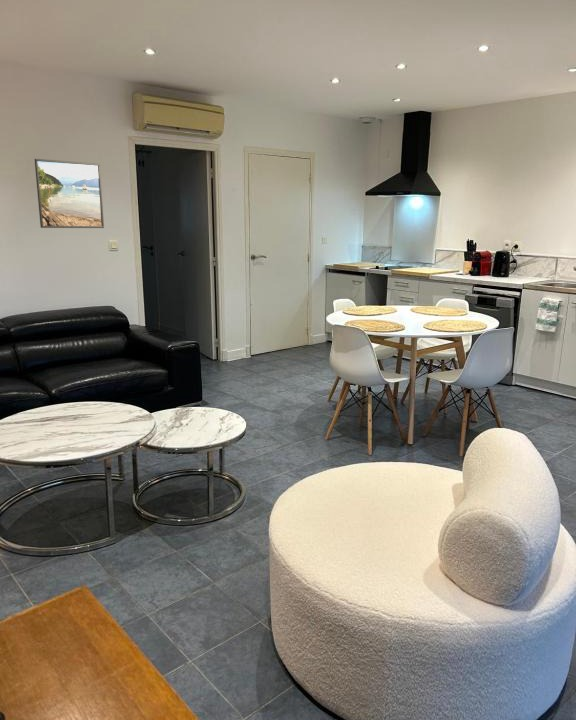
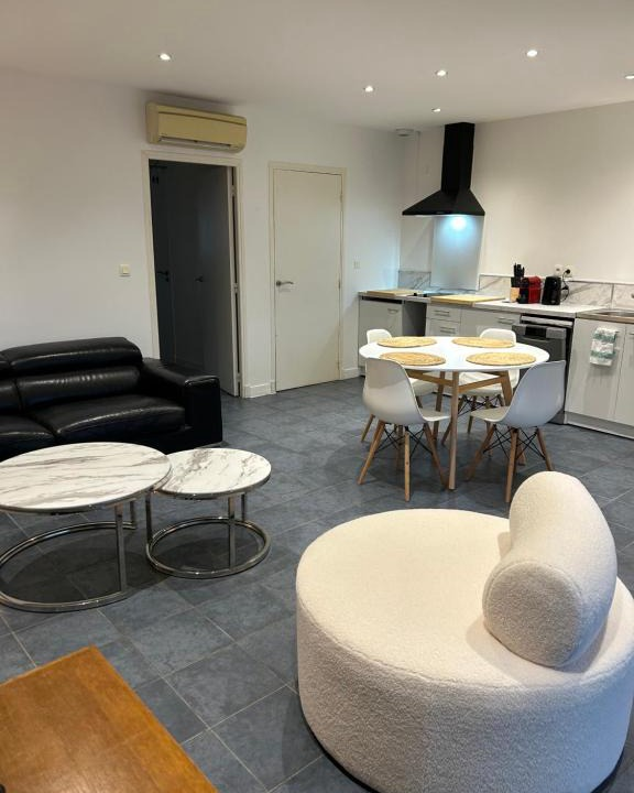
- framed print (70, 195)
